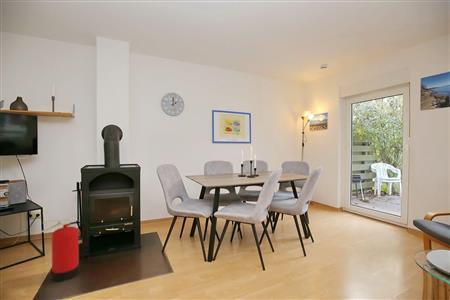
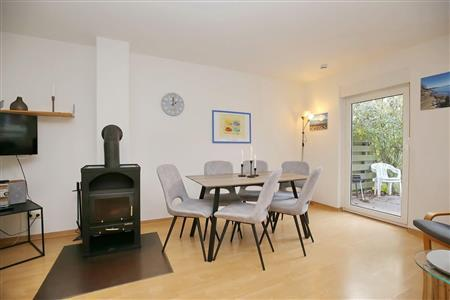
- fire extinguisher (65, 246)
